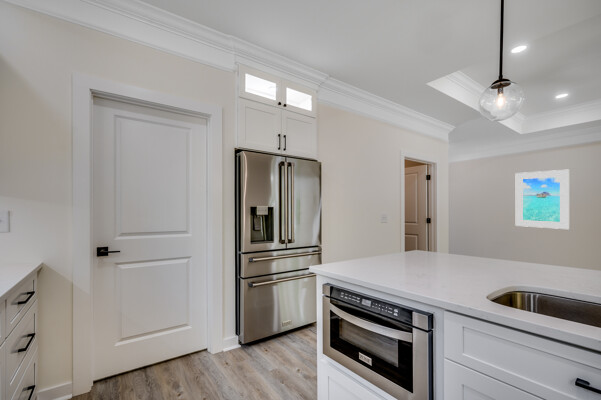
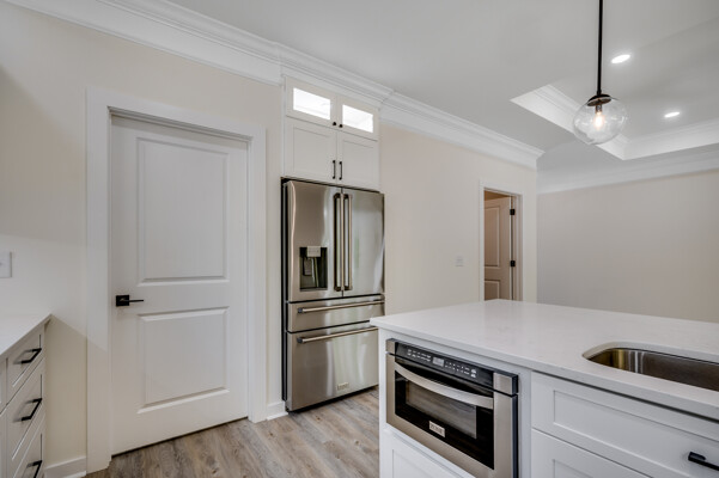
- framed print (540, 199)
